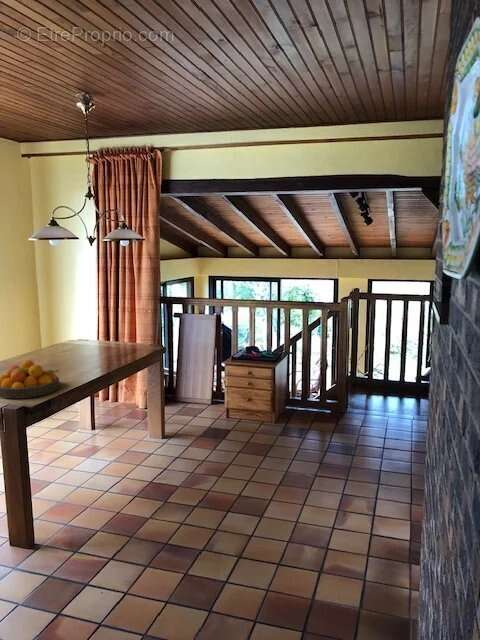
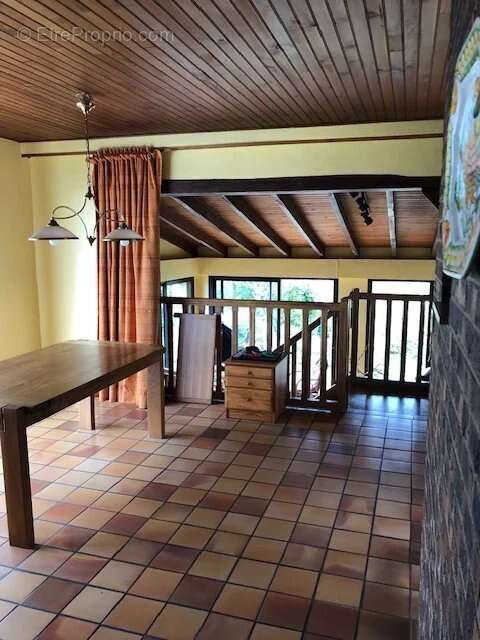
- fruit bowl (26, 376)
